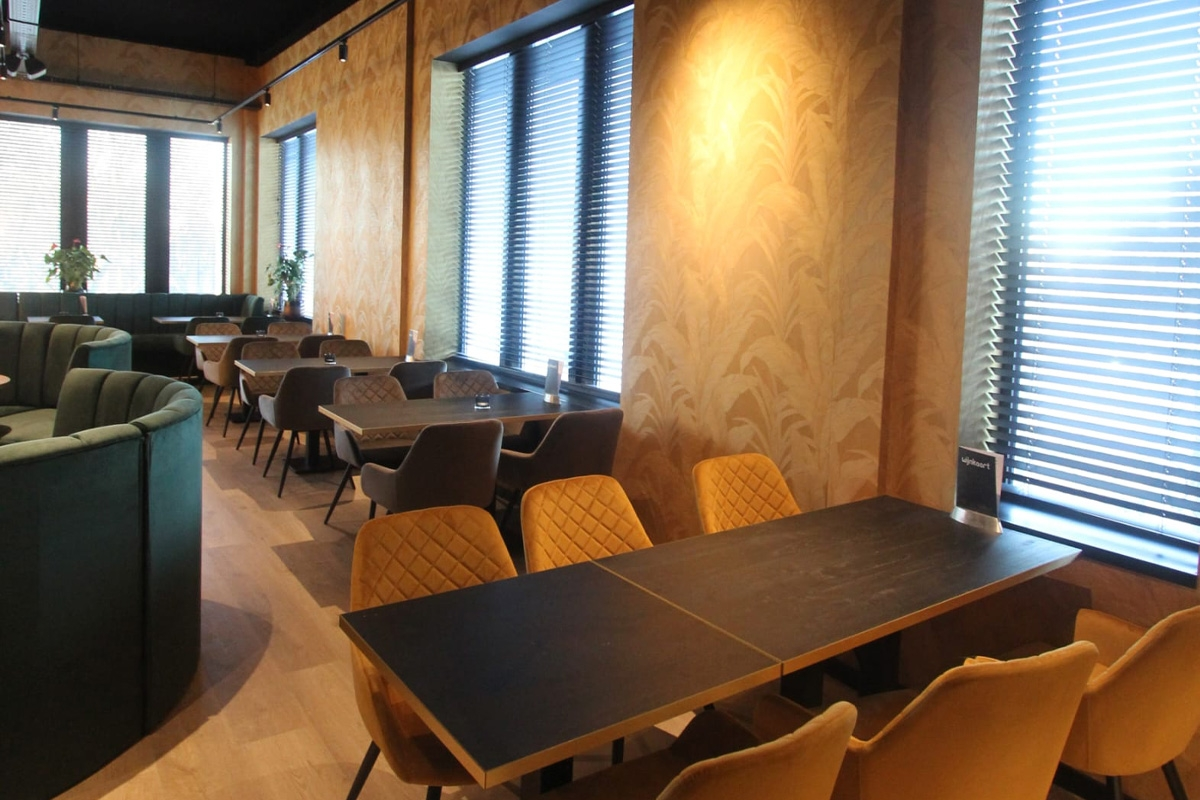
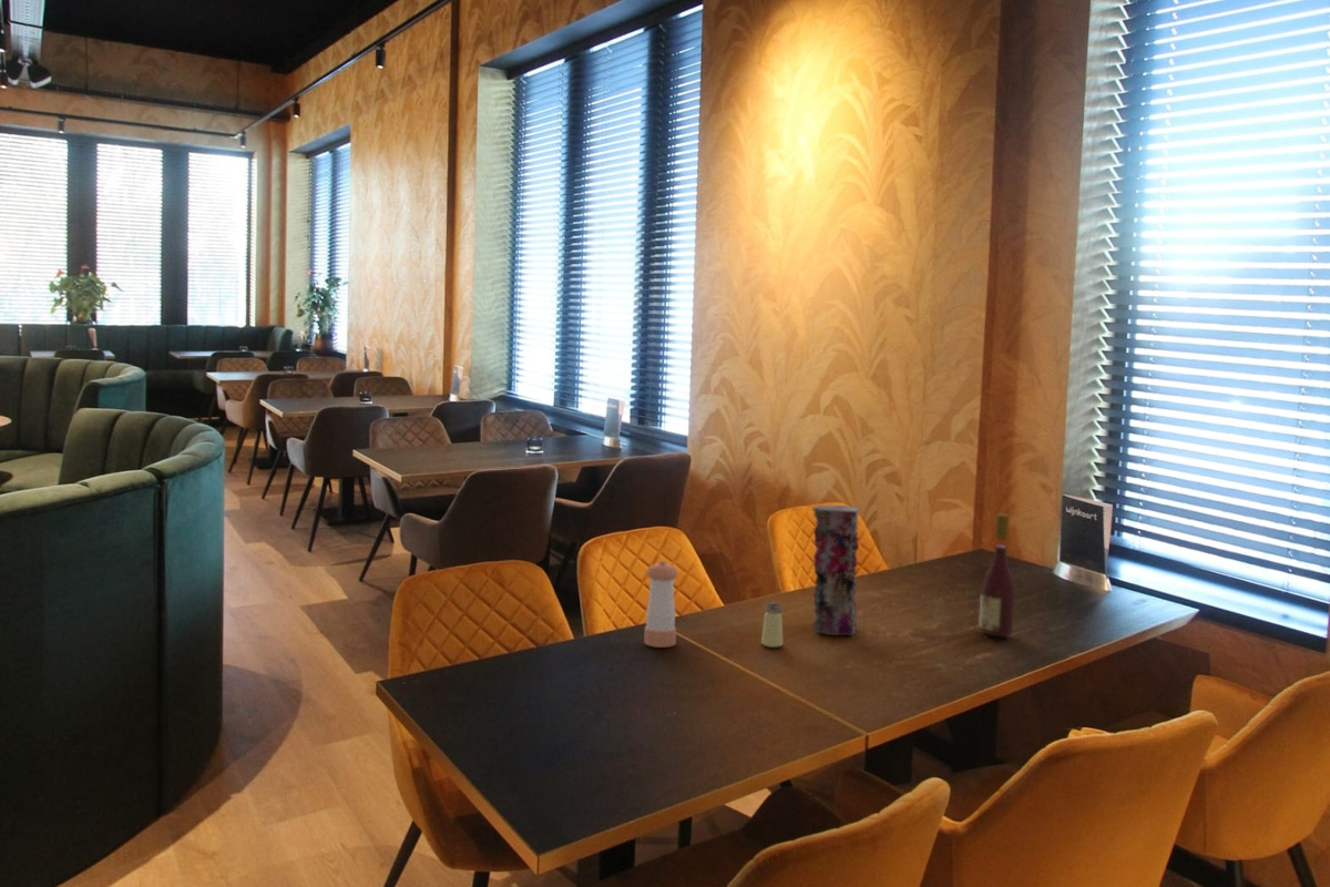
+ saltshaker (773, 623)
+ vase (835, 569)
+ wine bottle (999, 574)
+ pepper shaker (661, 602)
